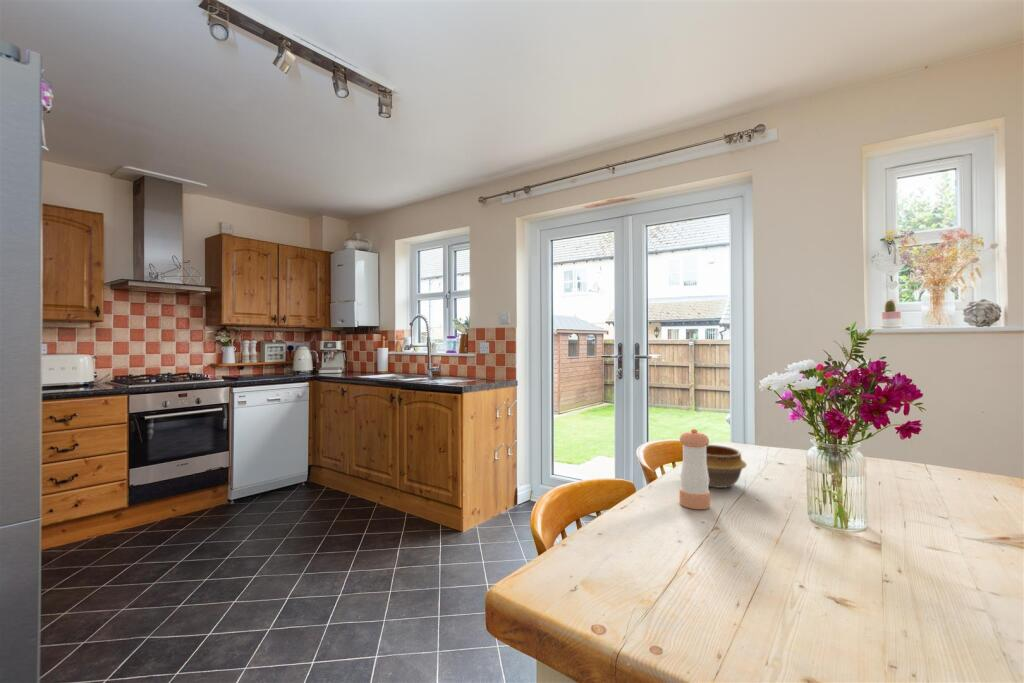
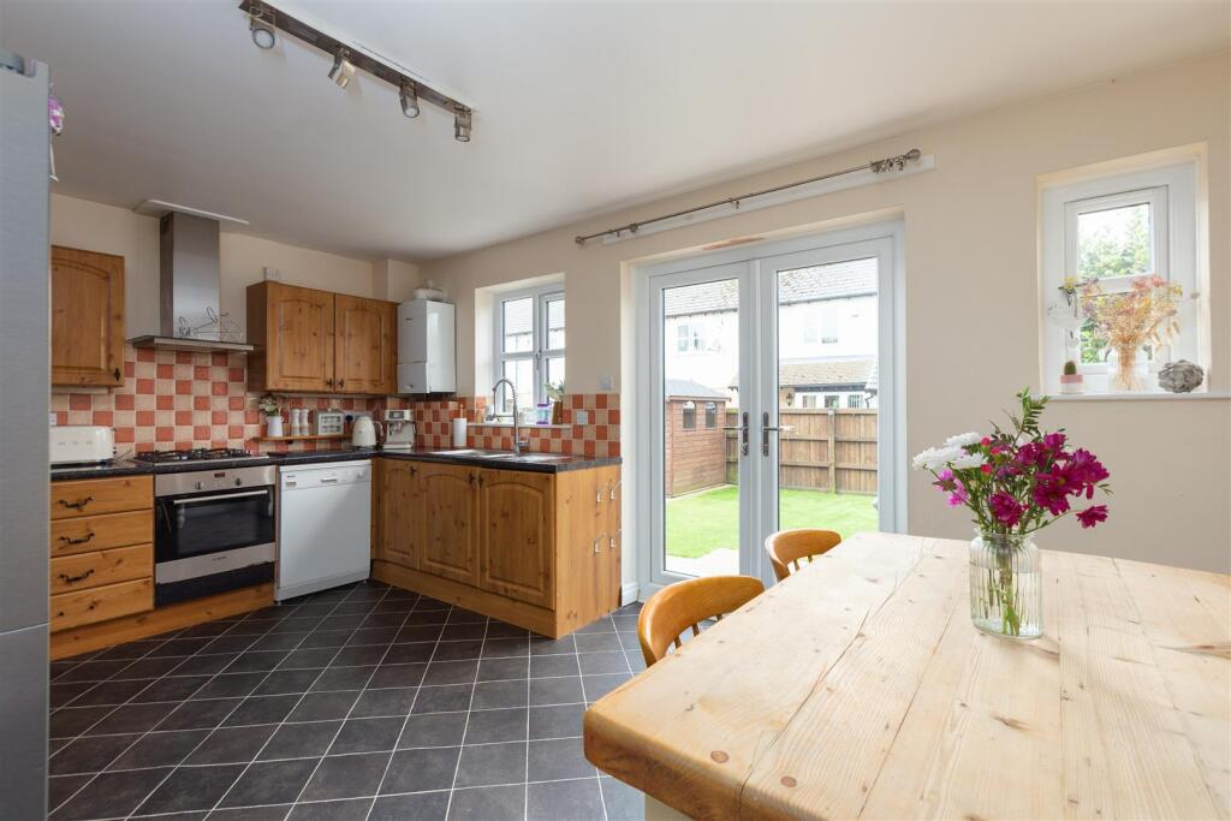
- pepper shaker (694, 466)
- bowl (714, 466)
